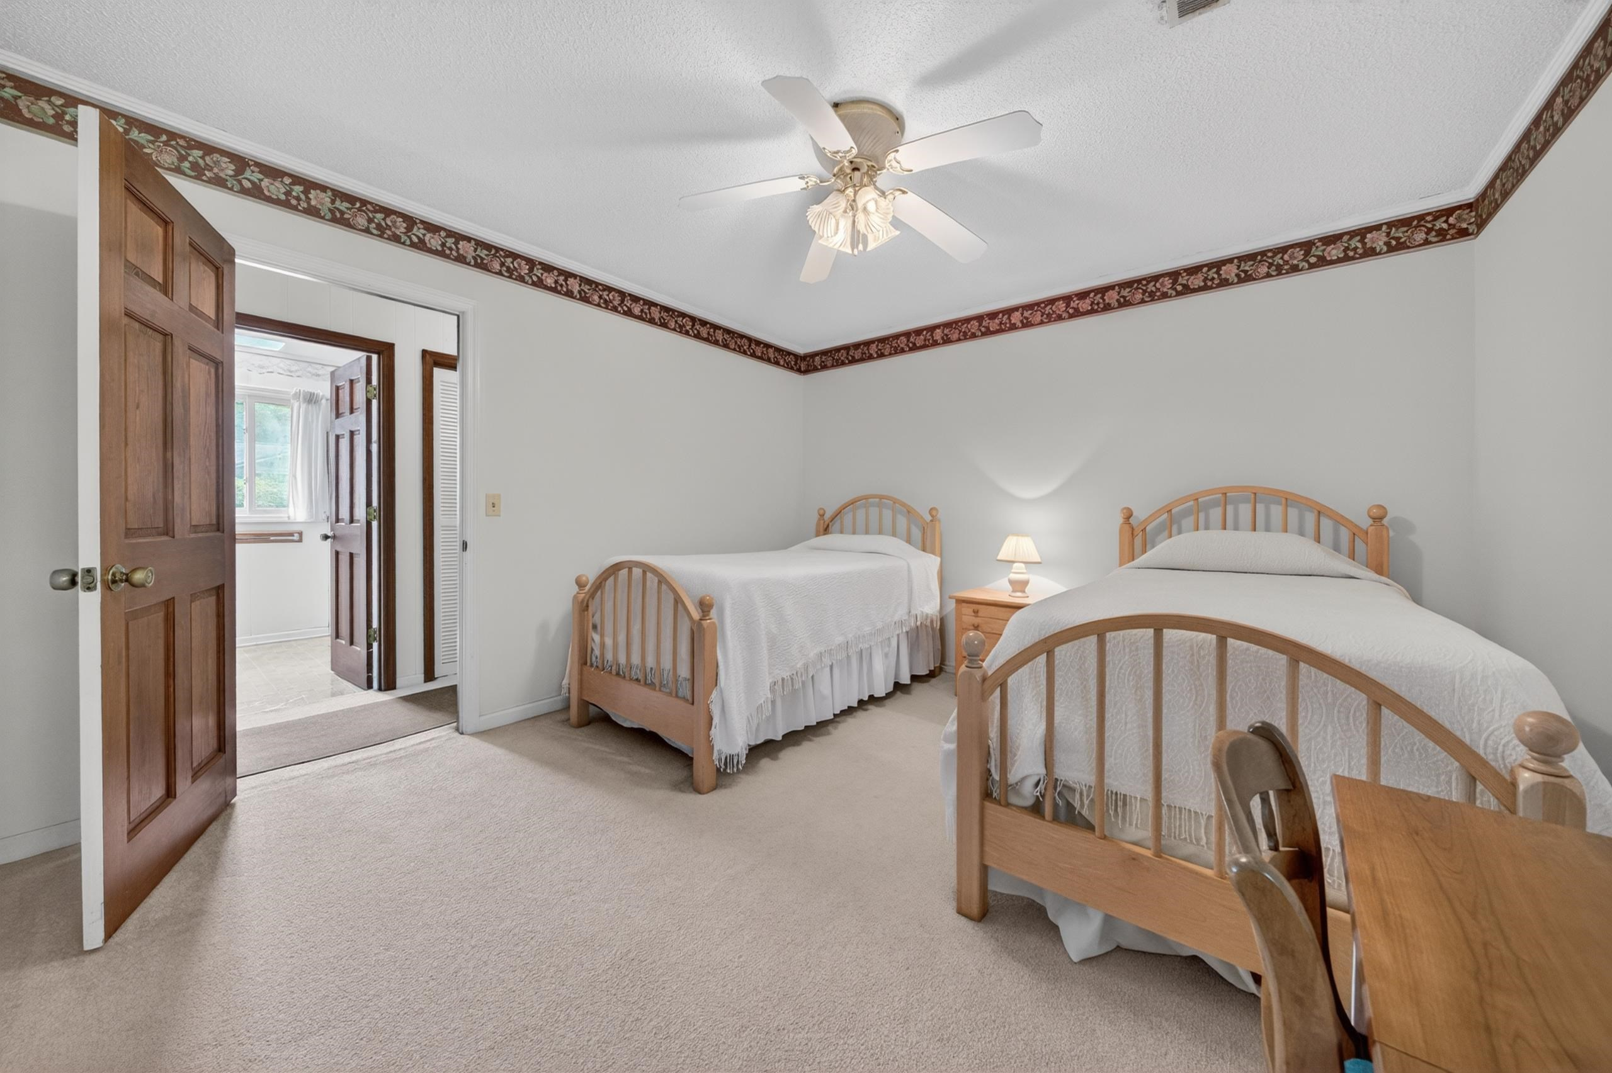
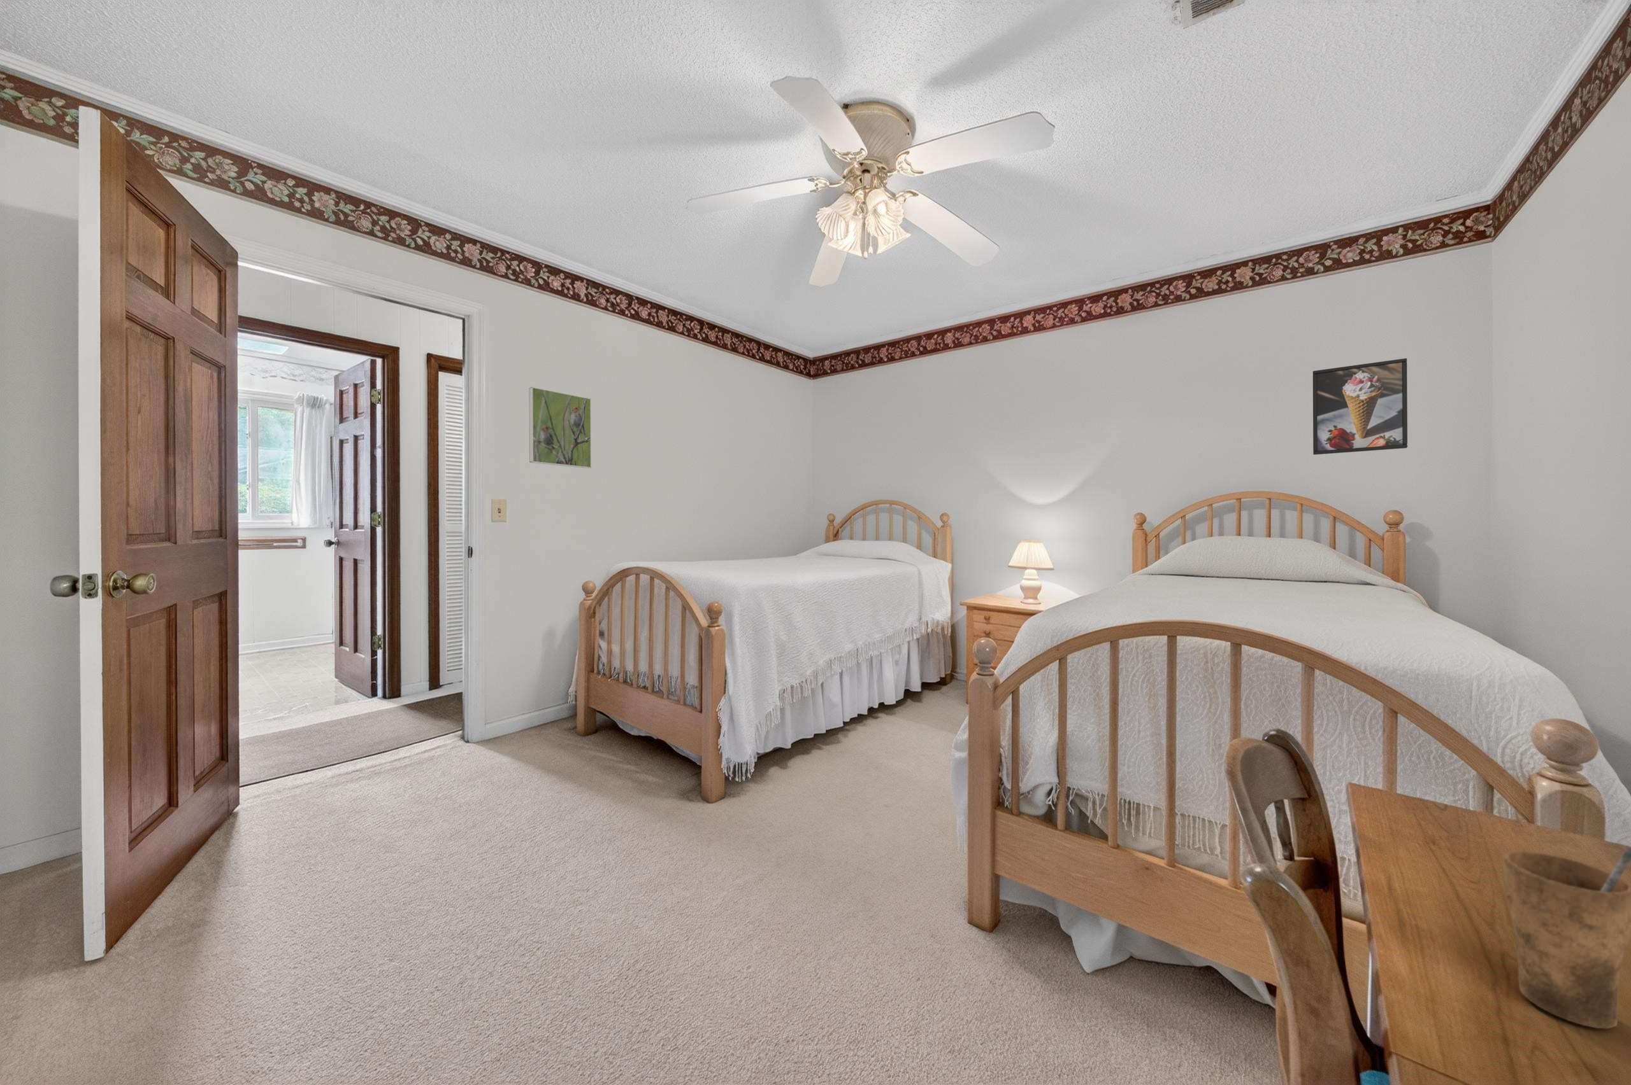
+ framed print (561, 429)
+ cup (1566, 920)
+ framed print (1358, 408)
